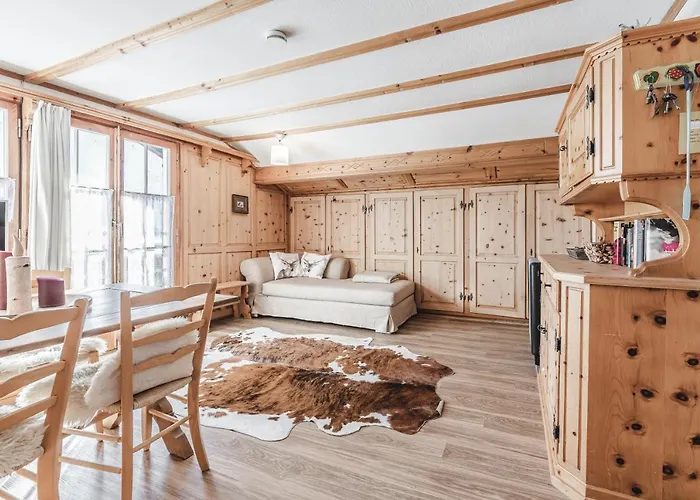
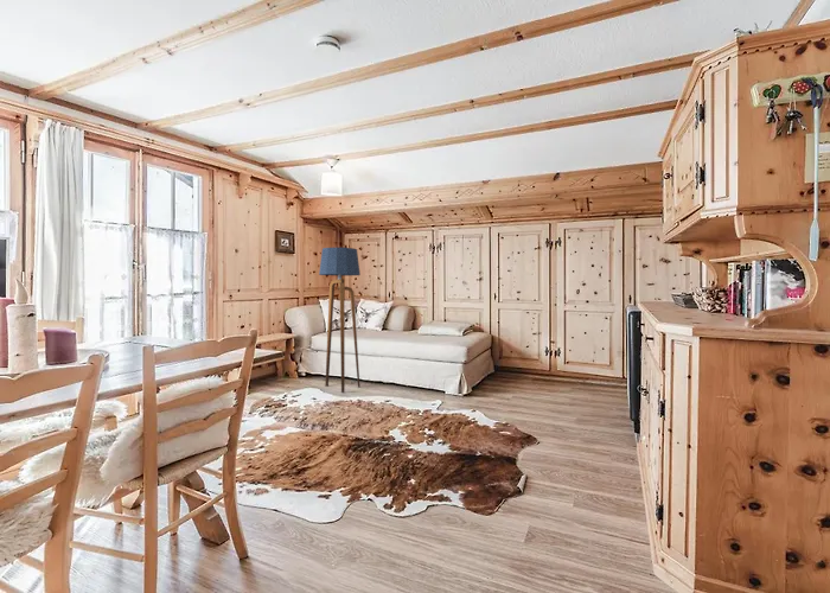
+ floor lamp (340, 318)
